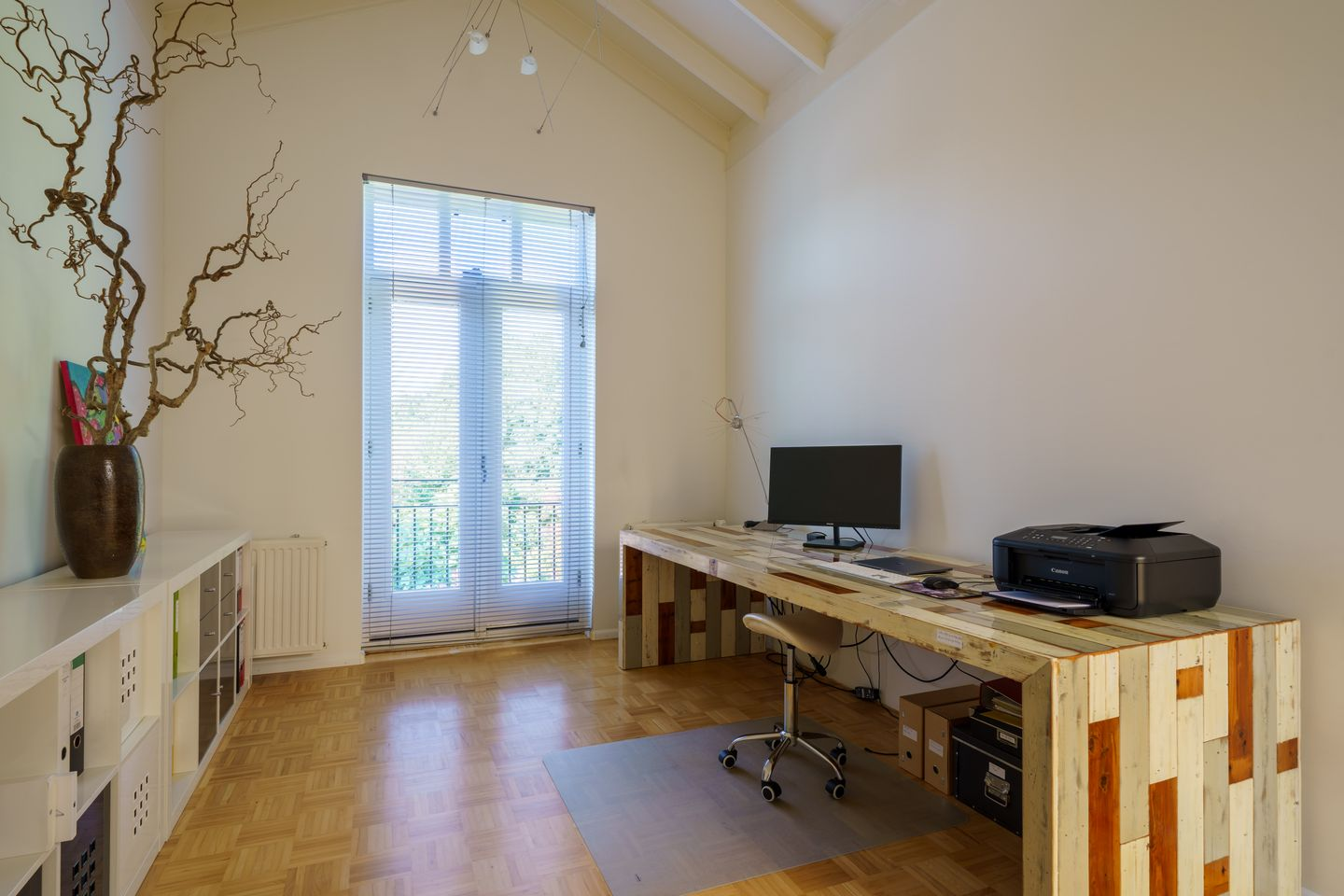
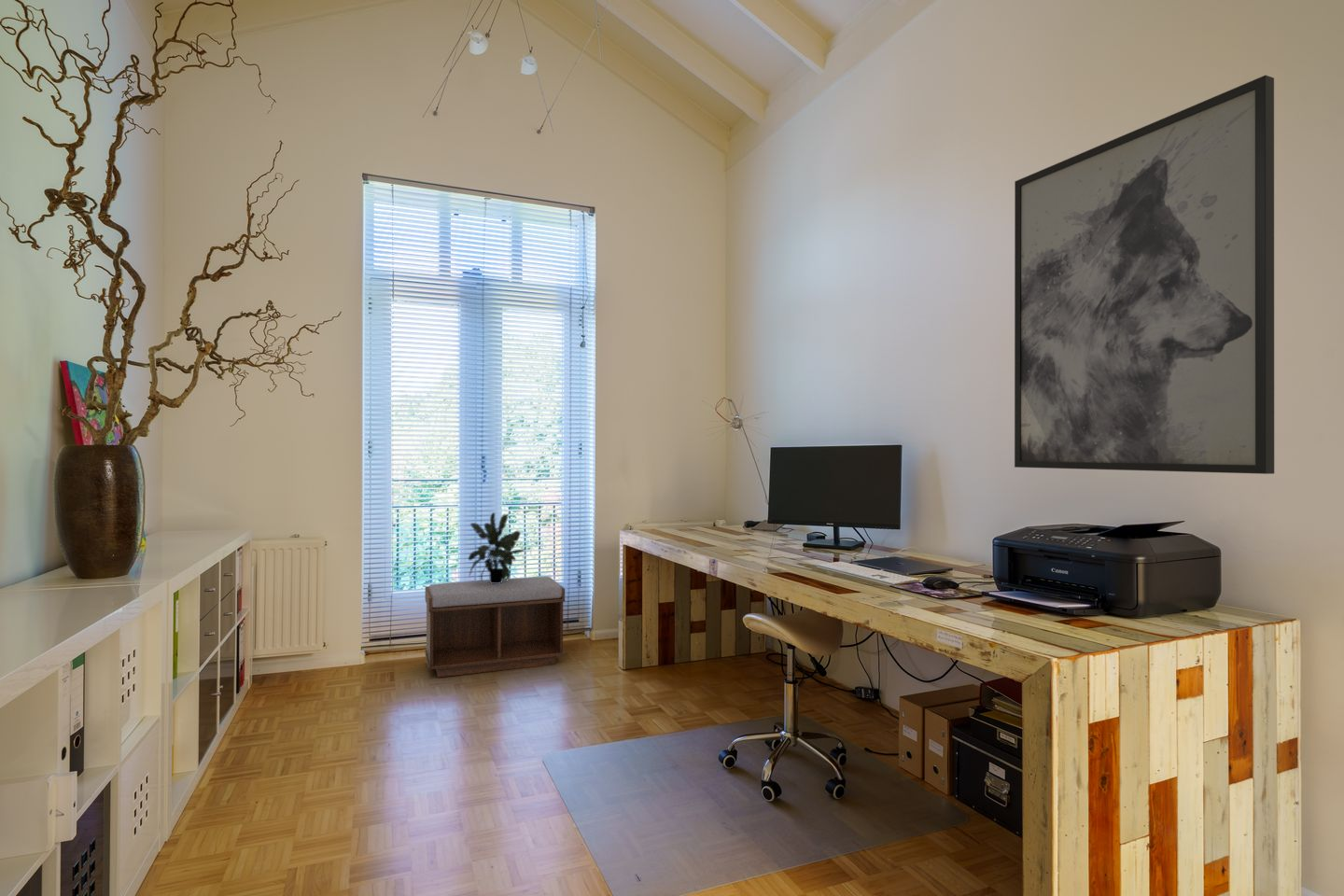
+ bench (495, 623)
+ potted plant (494, 548)
+ wall art (1123, 303)
